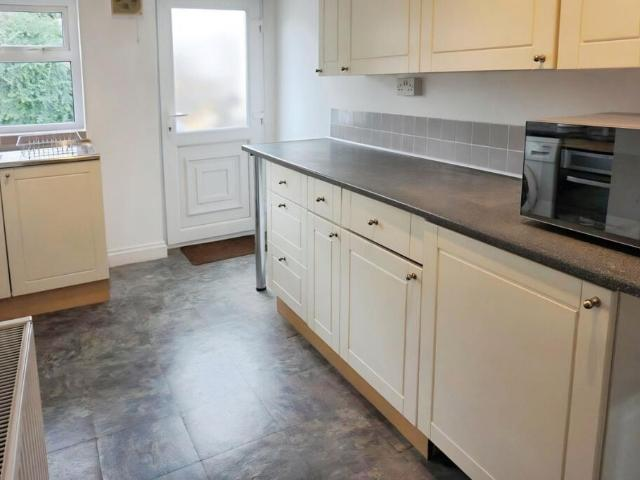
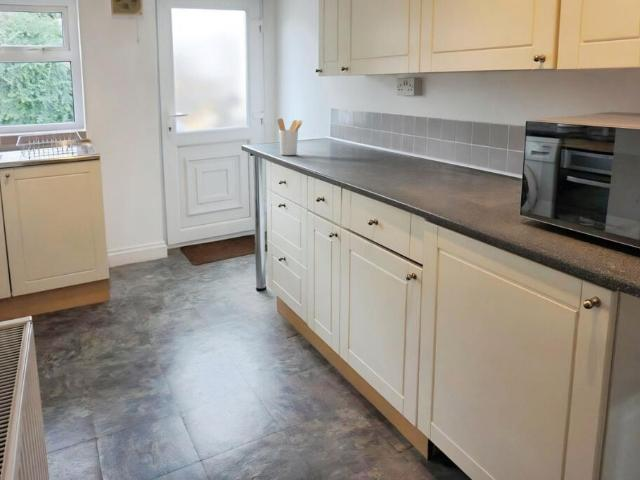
+ utensil holder (291, 136)
